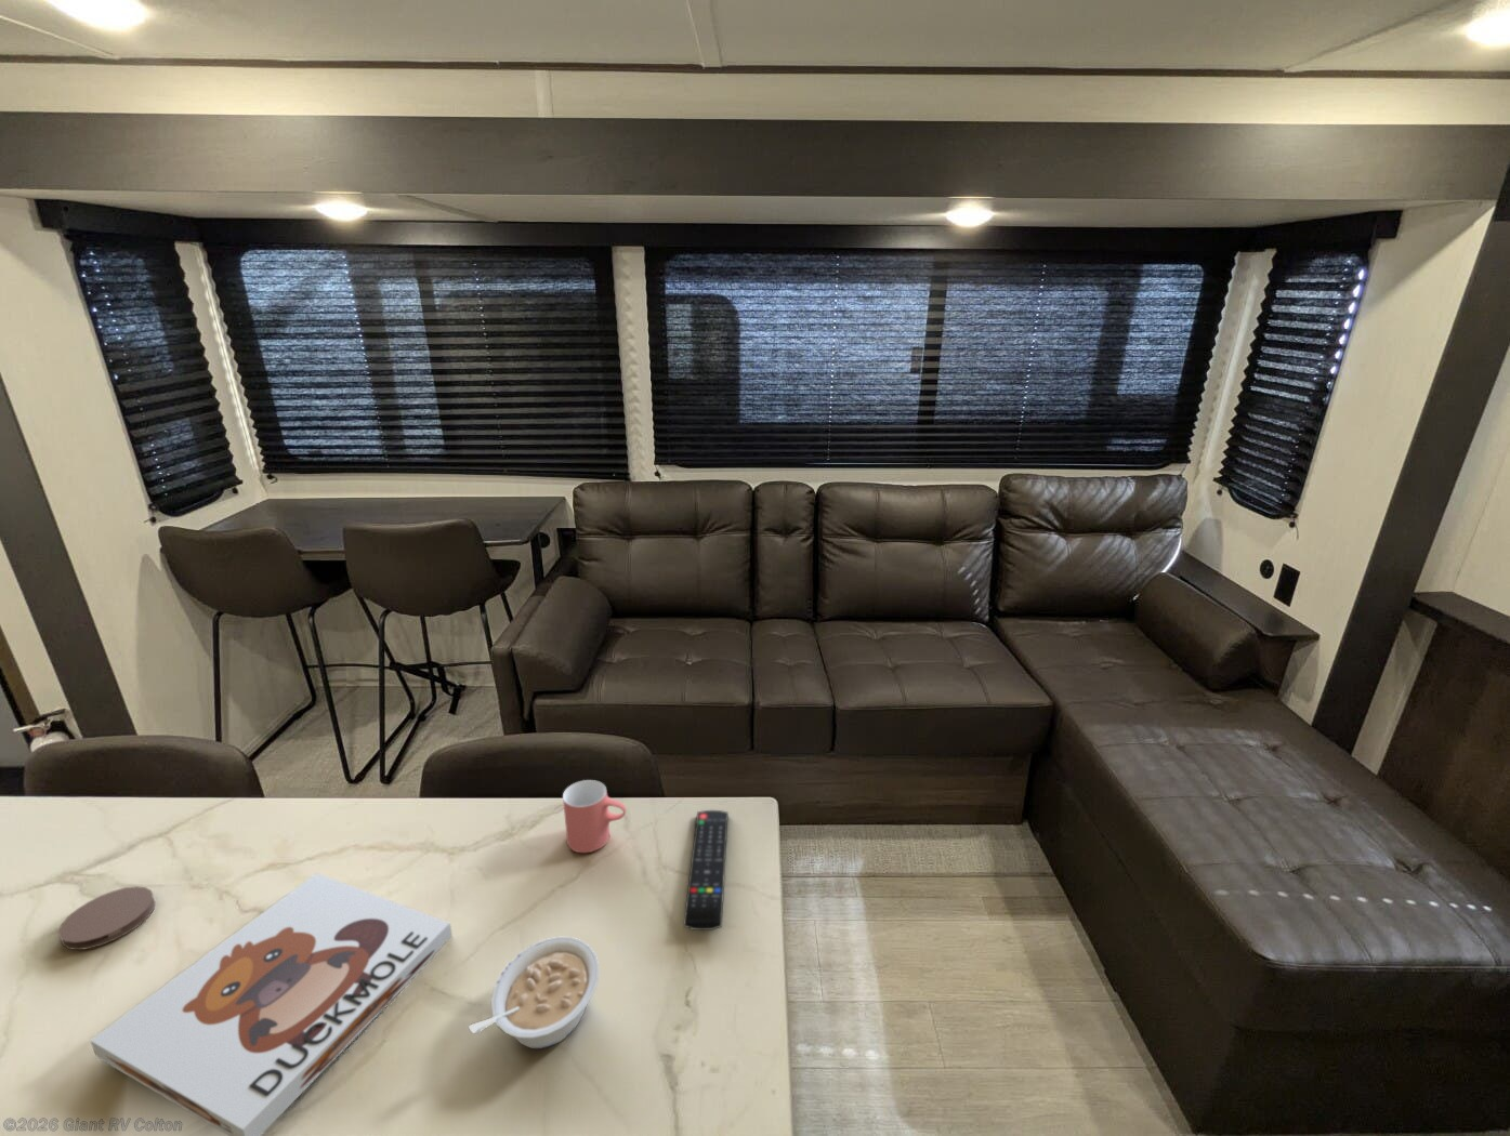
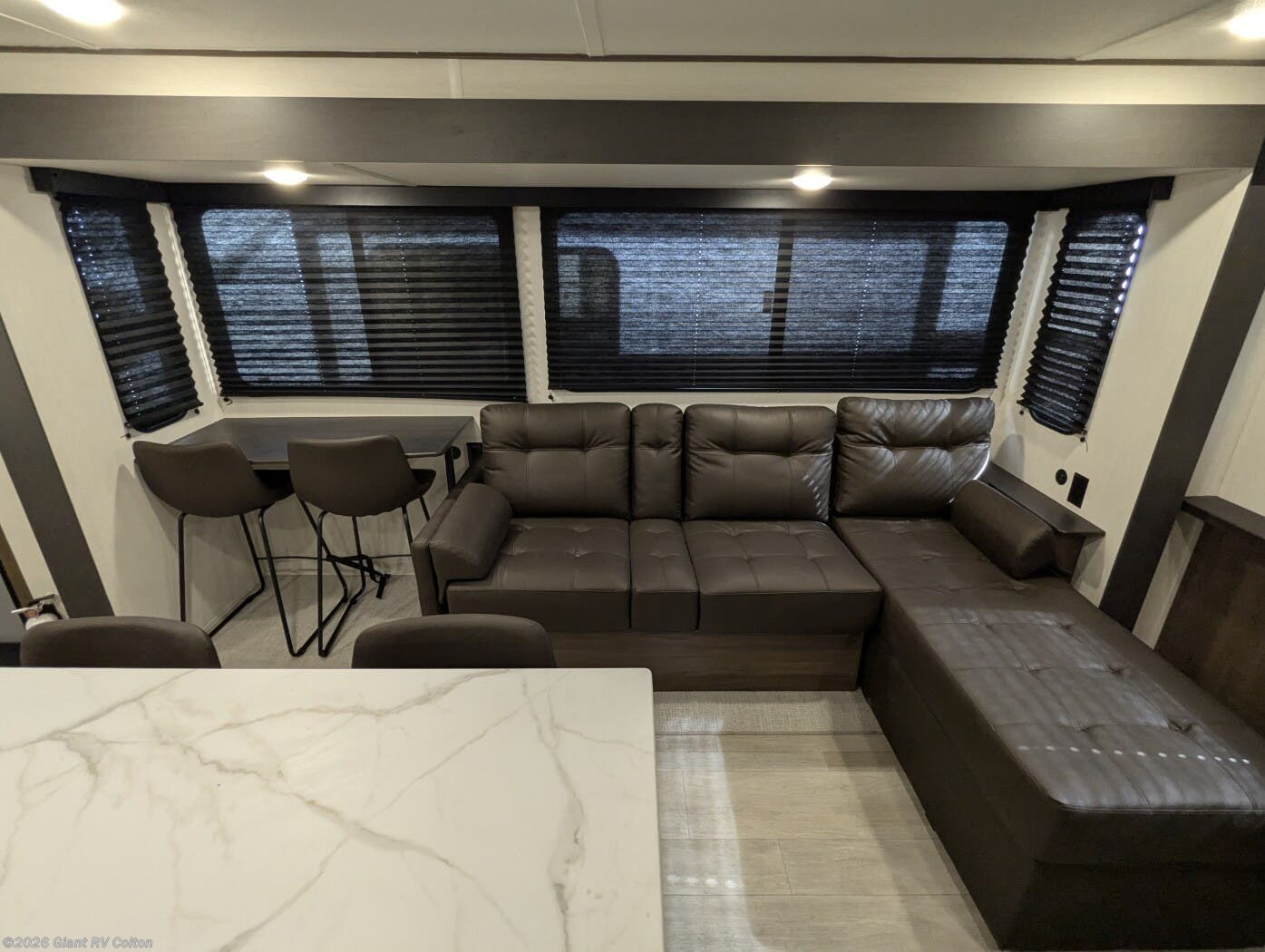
- board game (288, 983)
- legume (546, 999)
- remote control (708, 864)
- cup (596, 816)
- coaster (109, 916)
